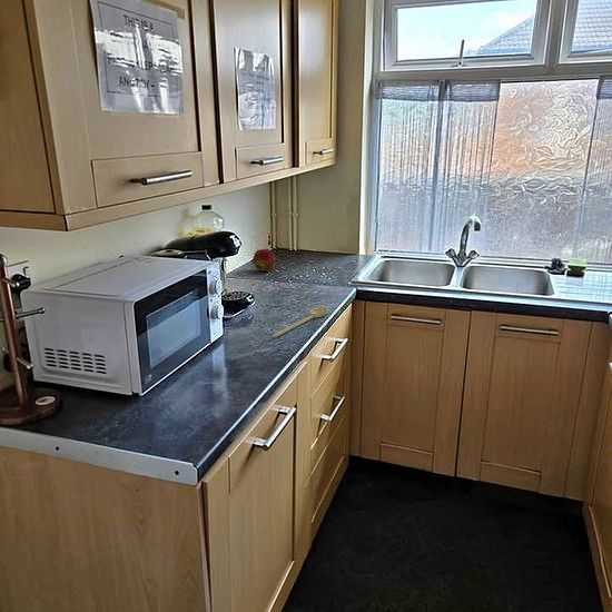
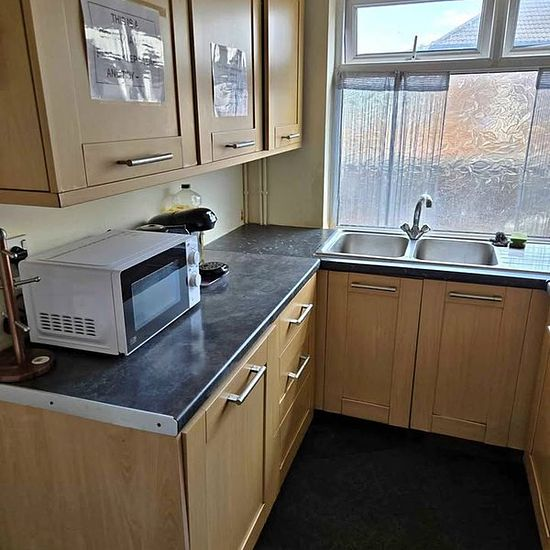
- spoon (300, 322)
- fruit (263, 259)
